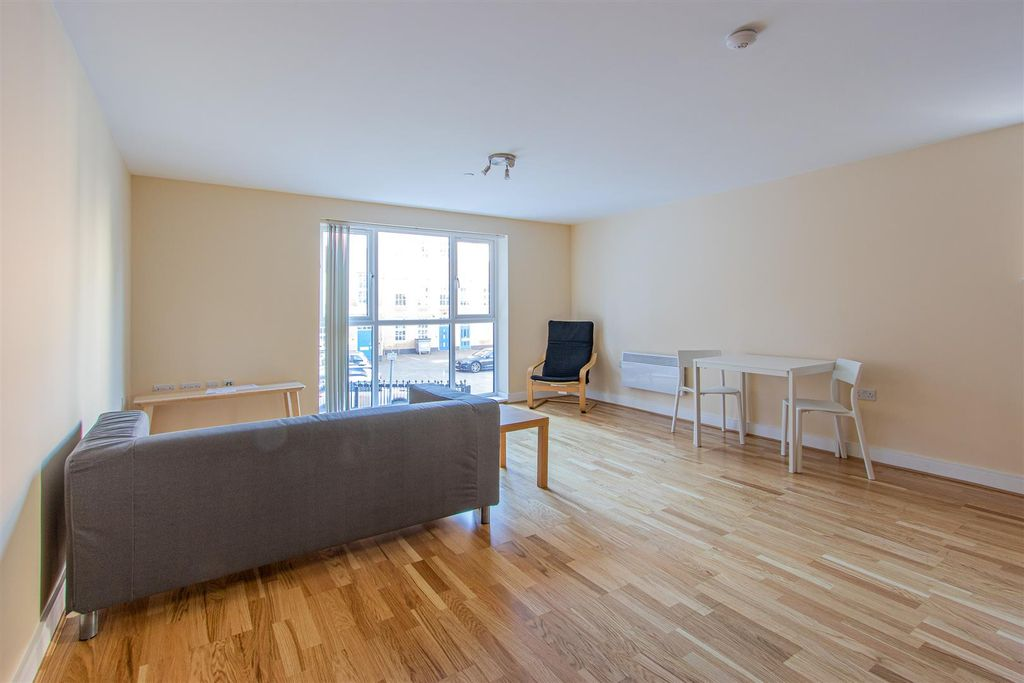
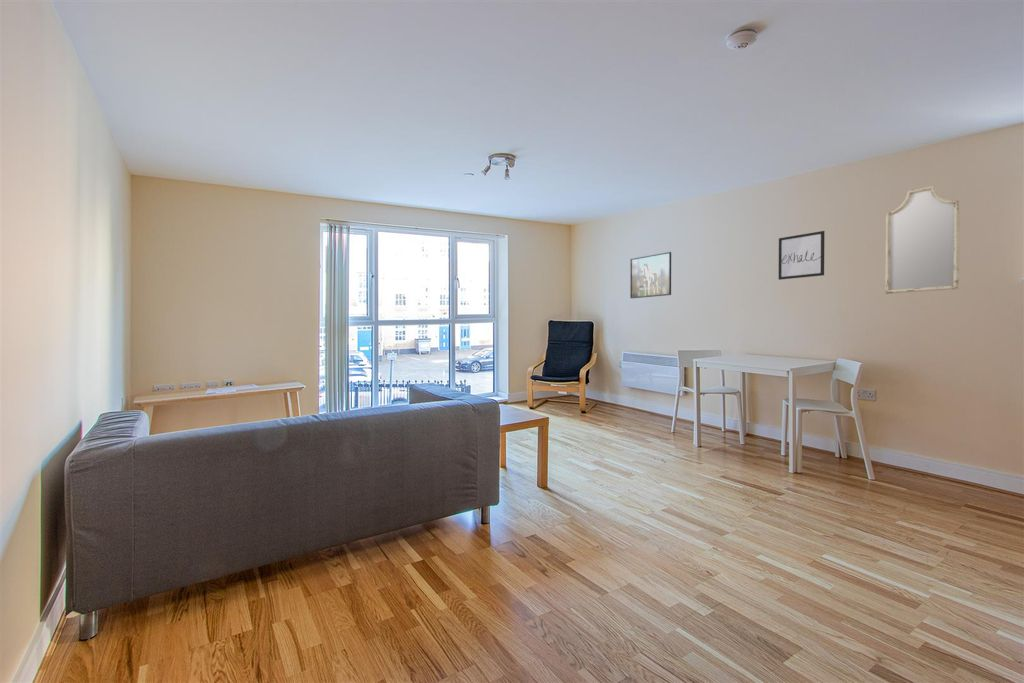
+ home mirror (920, 239)
+ wall art (800, 256)
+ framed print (649, 276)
